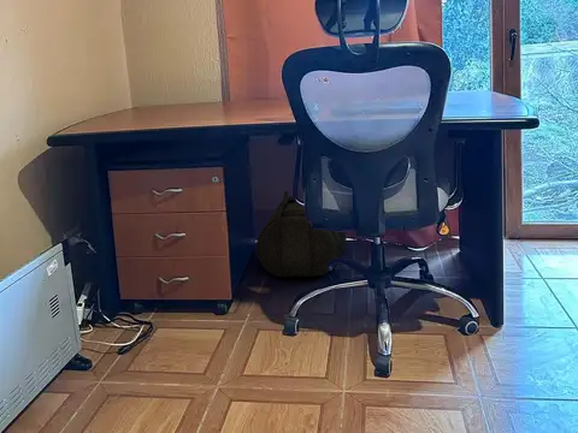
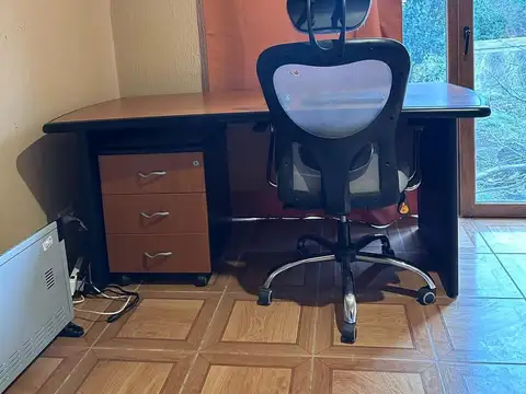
- backpack (302, 229)
